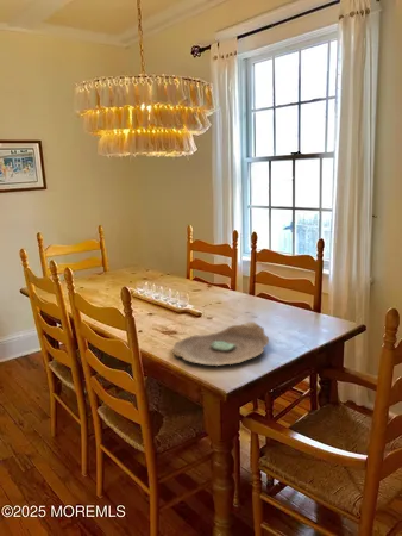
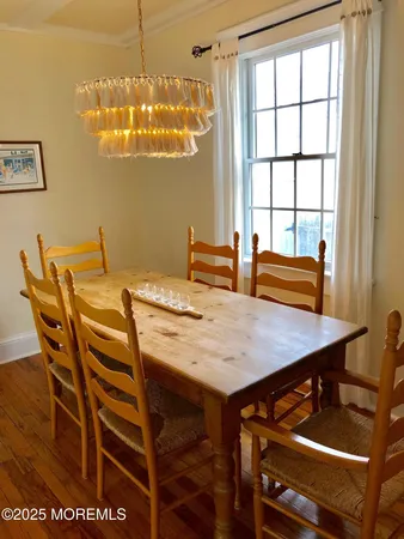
- decorative bowl (222, 342)
